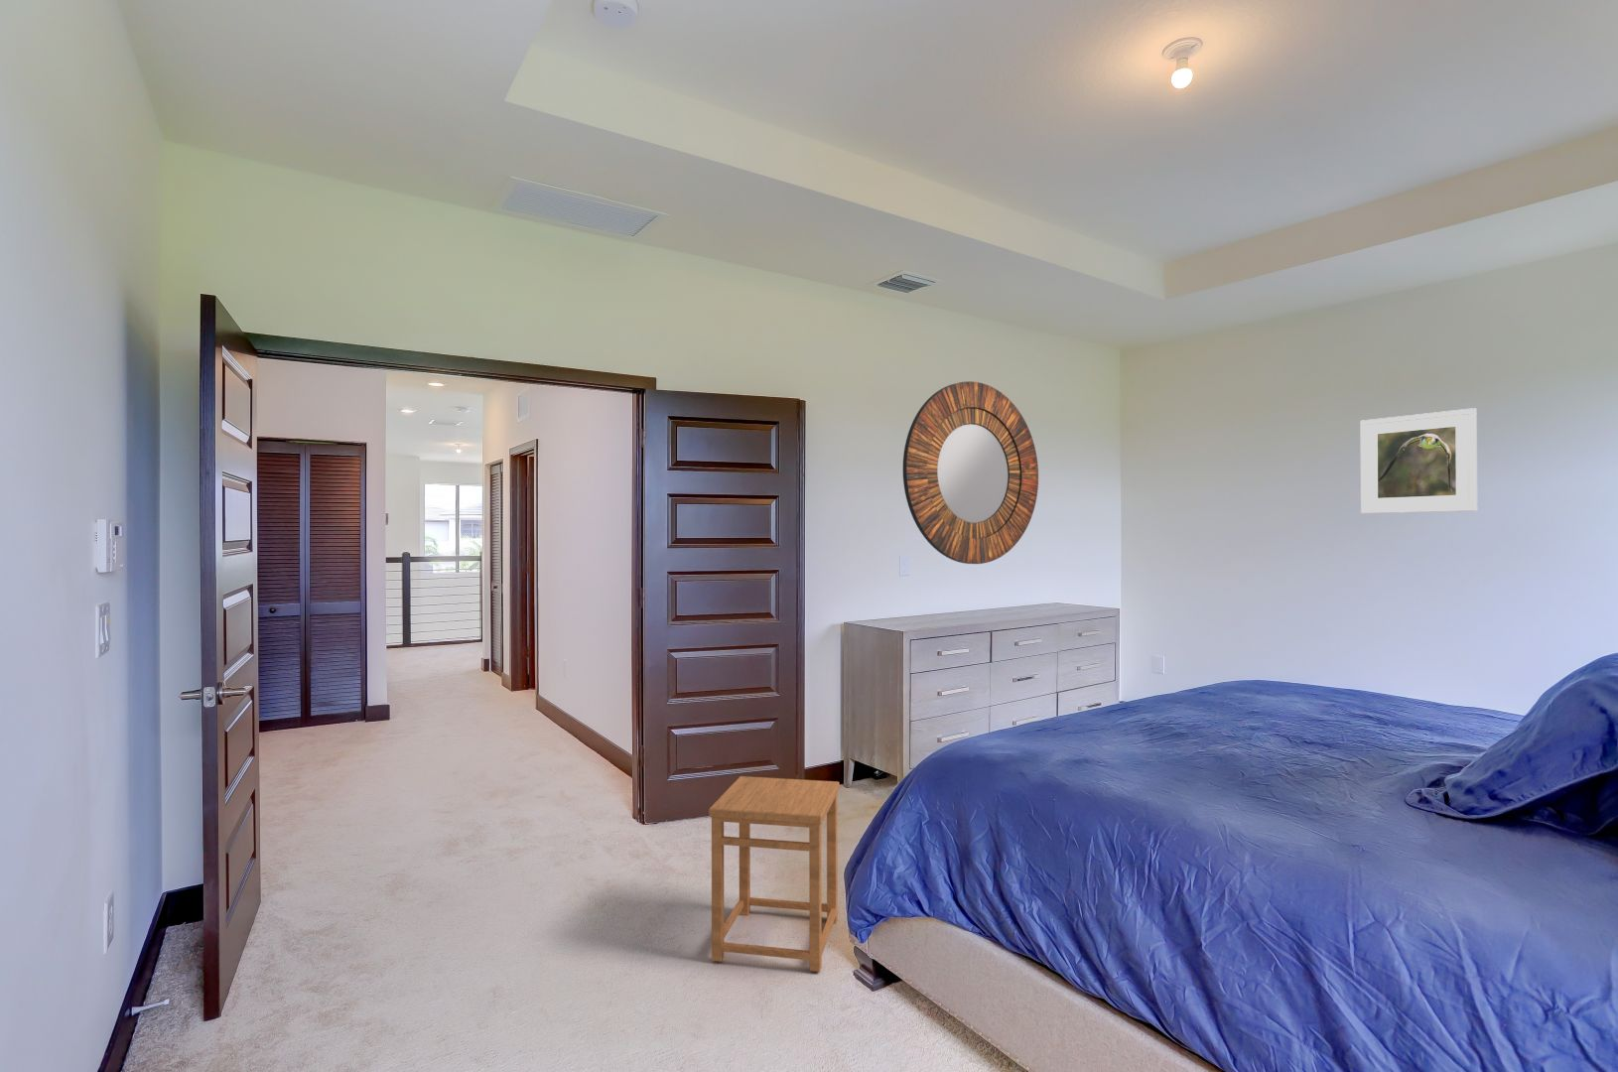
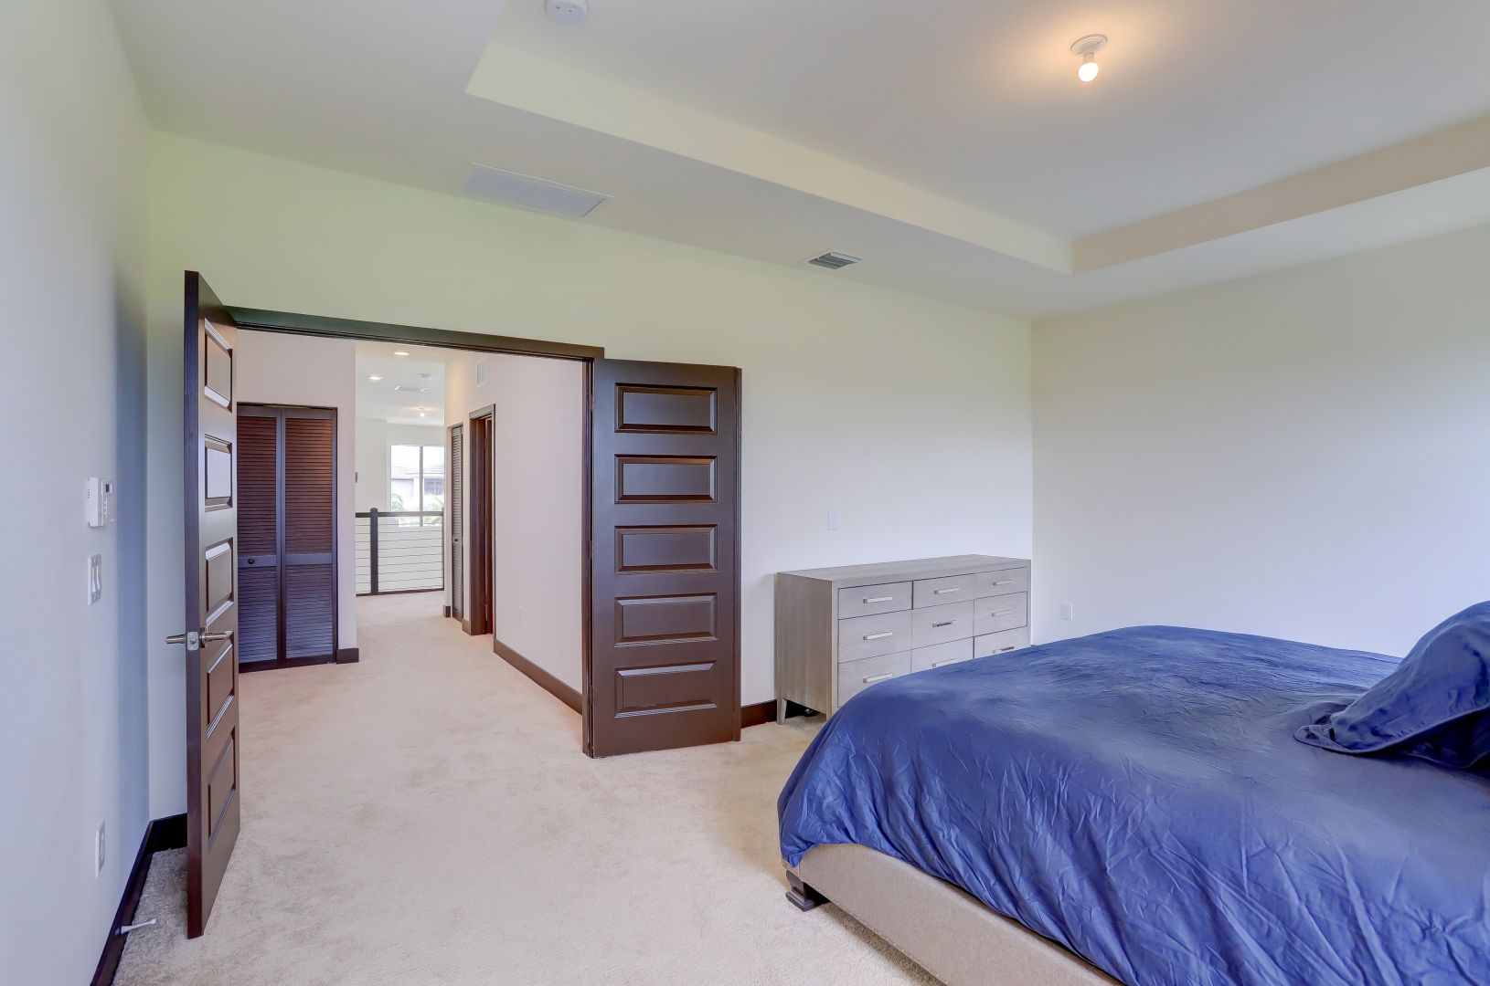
- home mirror (973, 473)
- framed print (1416, 463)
- side table (781, 848)
